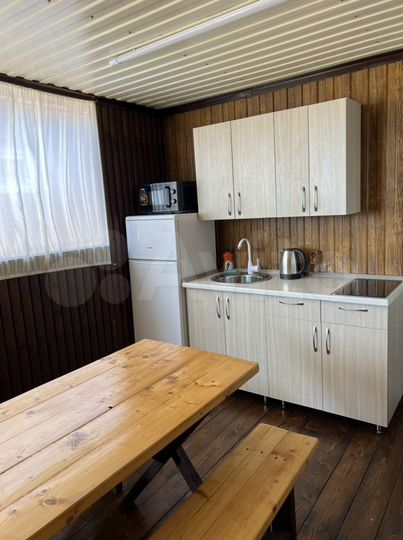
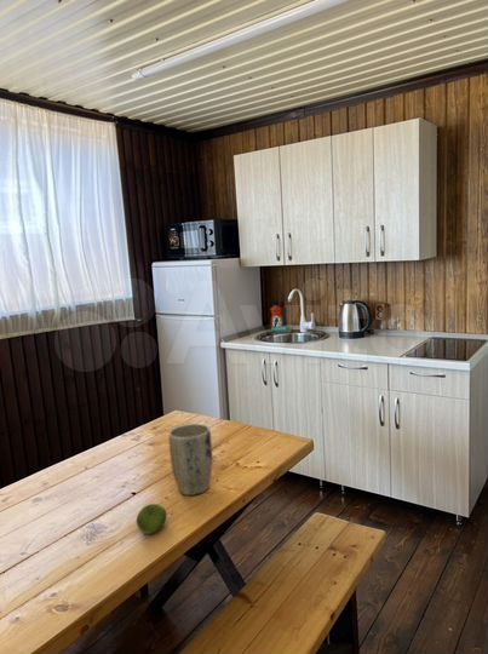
+ plant pot (191, 459)
+ fruit (150, 518)
